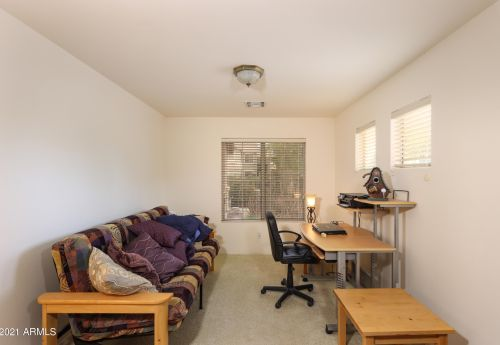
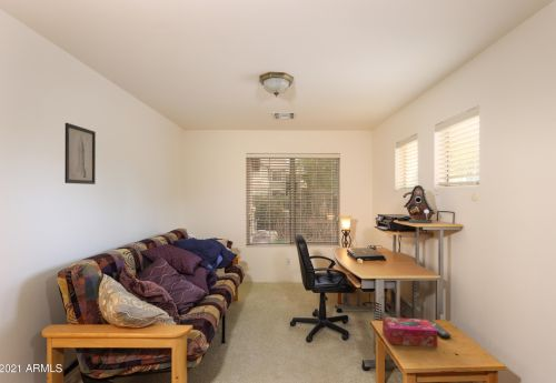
+ tissue box (408, 331)
+ wall art (81, 155)
+ remote control (435, 327)
